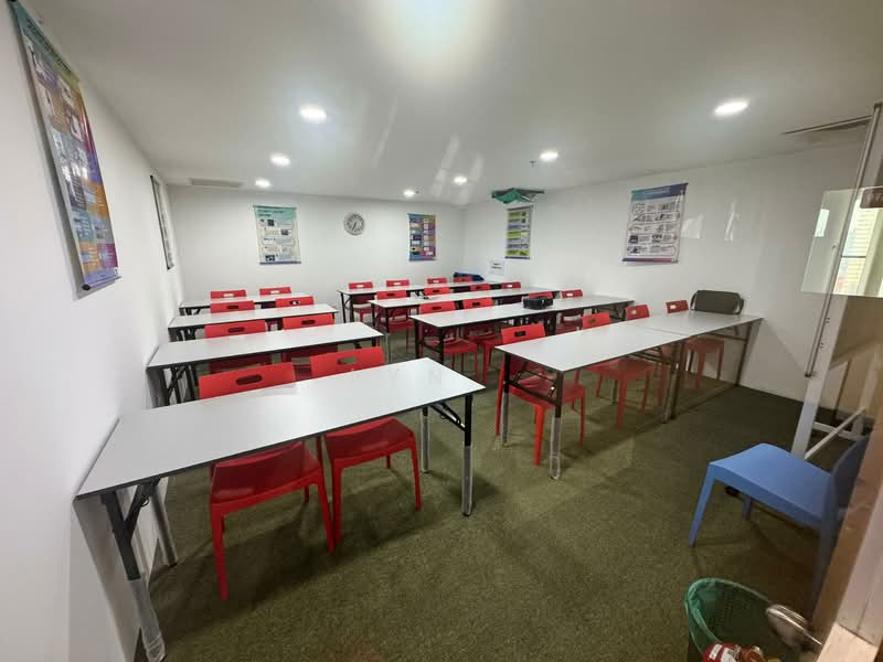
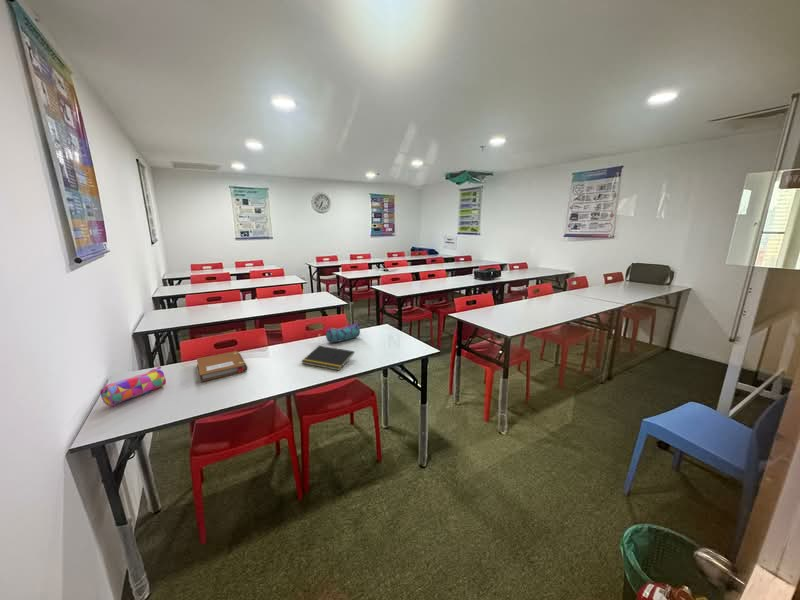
+ pencil case (343, 332)
+ notebook (222, 364)
+ pencil case (135, 385)
+ notepad (328, 357)
